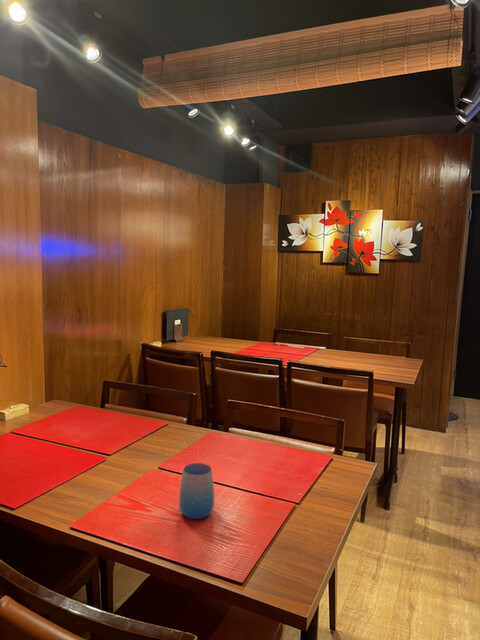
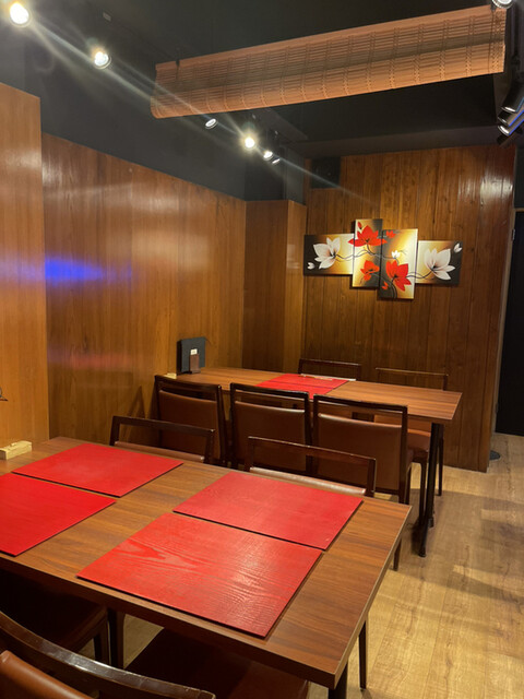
- cup (196, 490)
